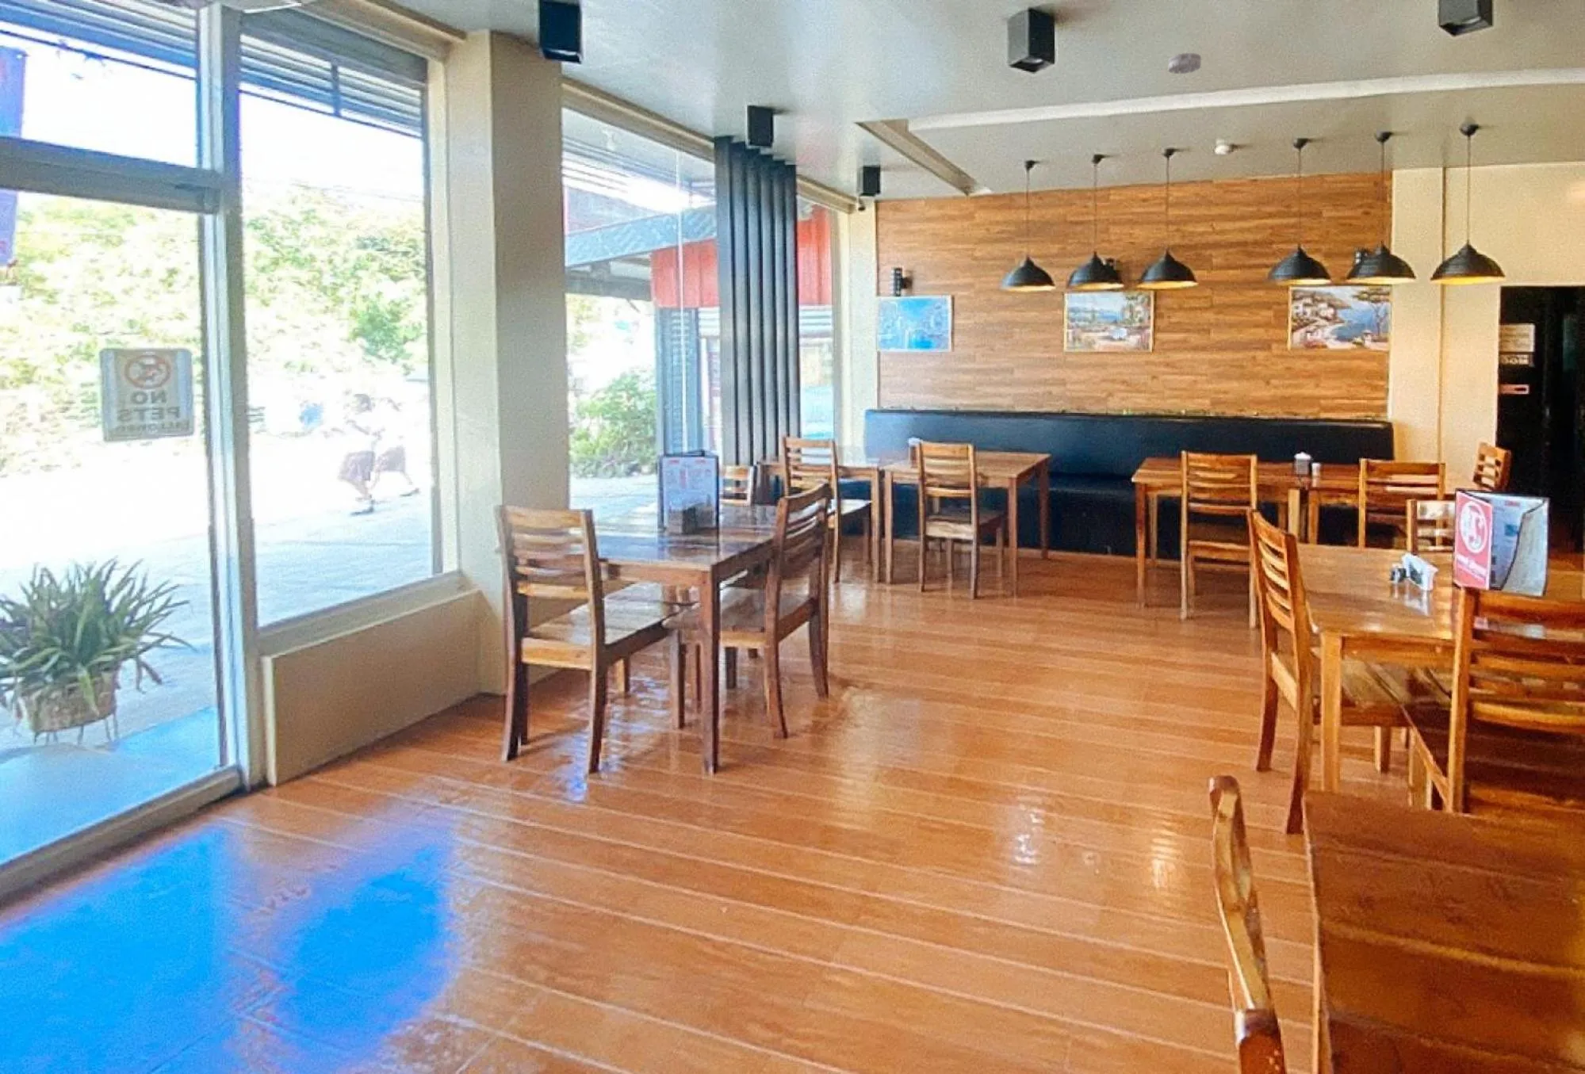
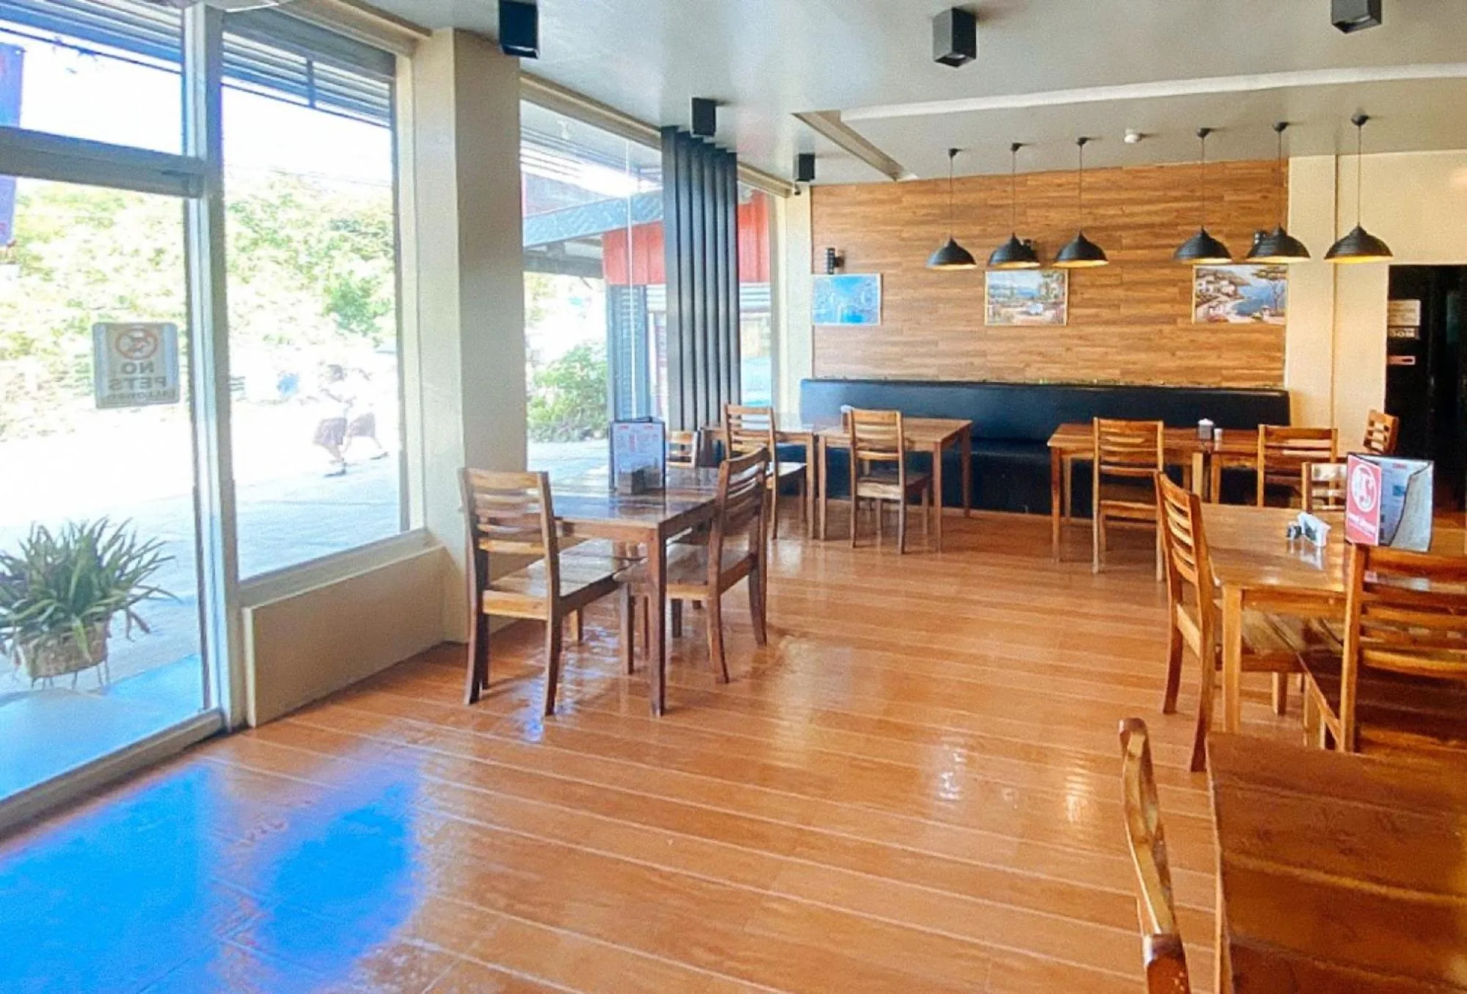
- smoke detector (1185, 62)
